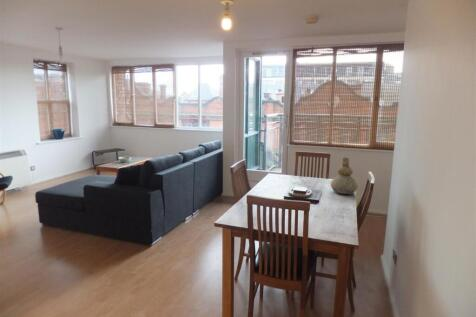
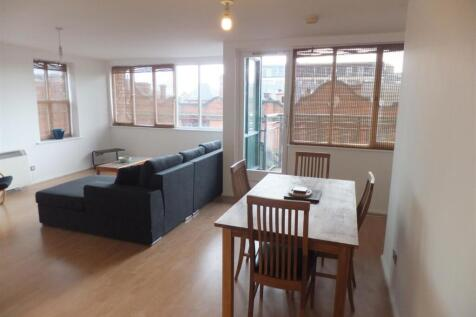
- vase (344, 175)
